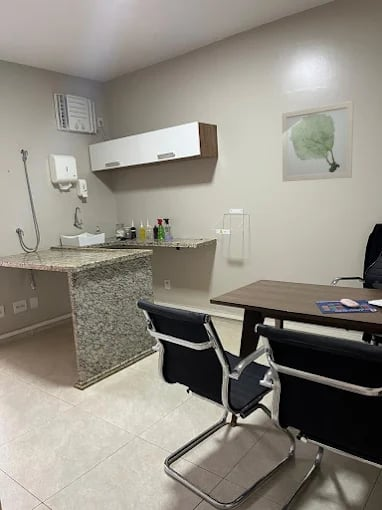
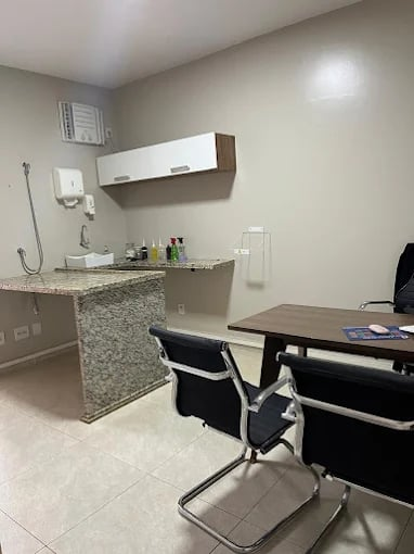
- wall art (315, 144)
